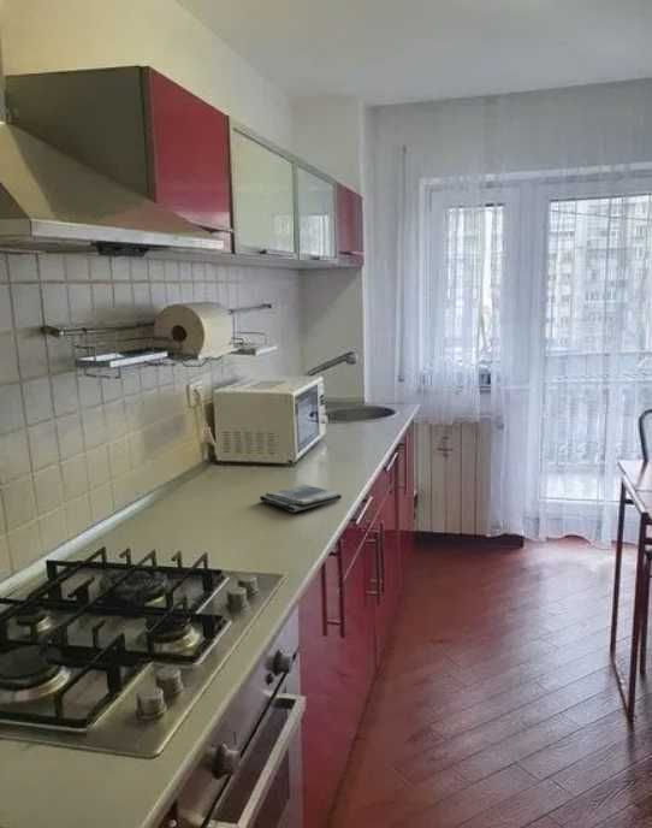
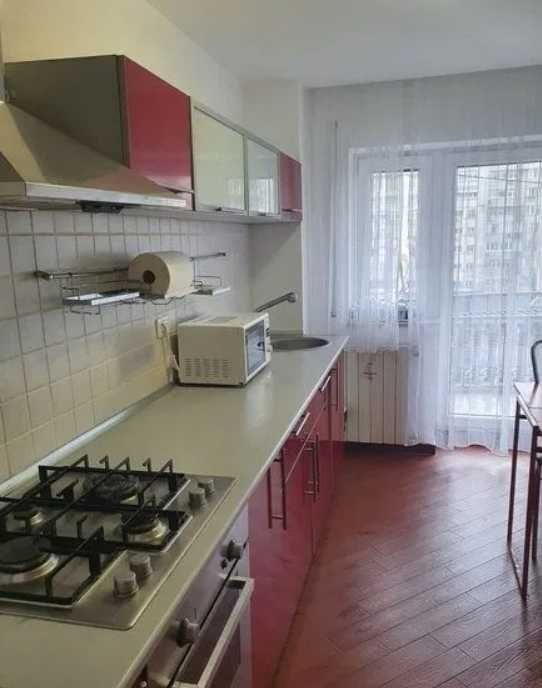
- dish towel (300, 496)
